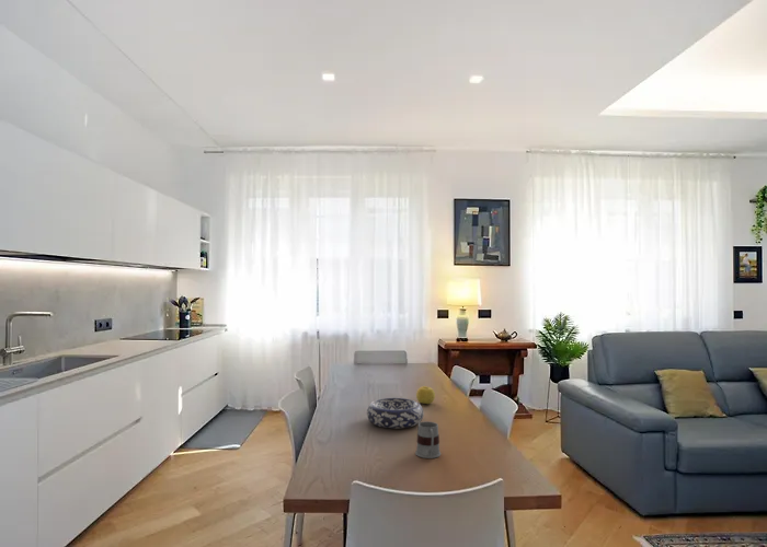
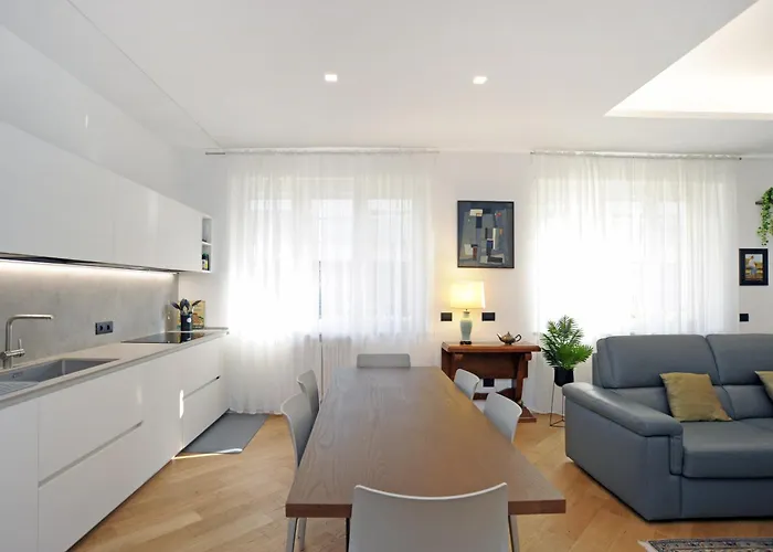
- mug (428, 440)
- decorative bowl (394, 412)
- fruit (425, 395)
